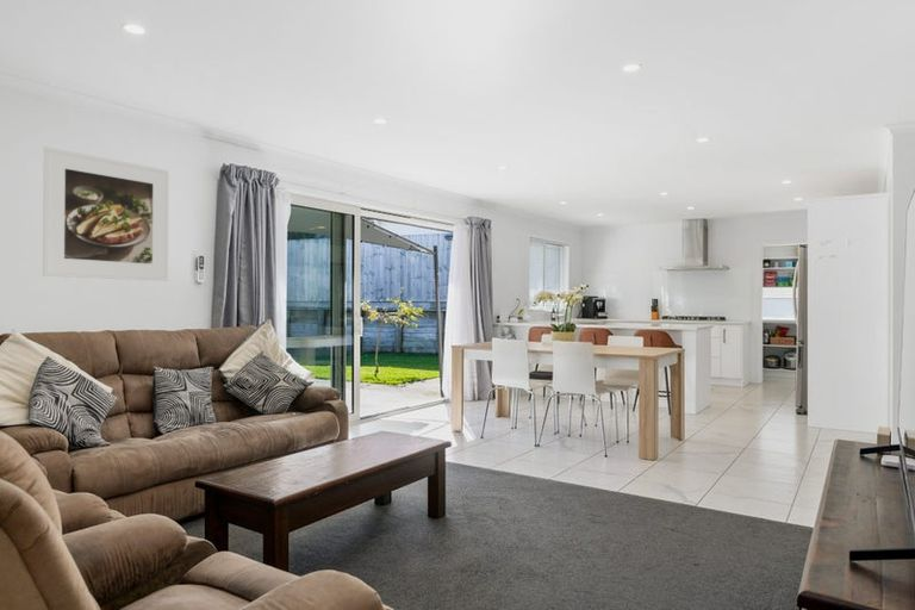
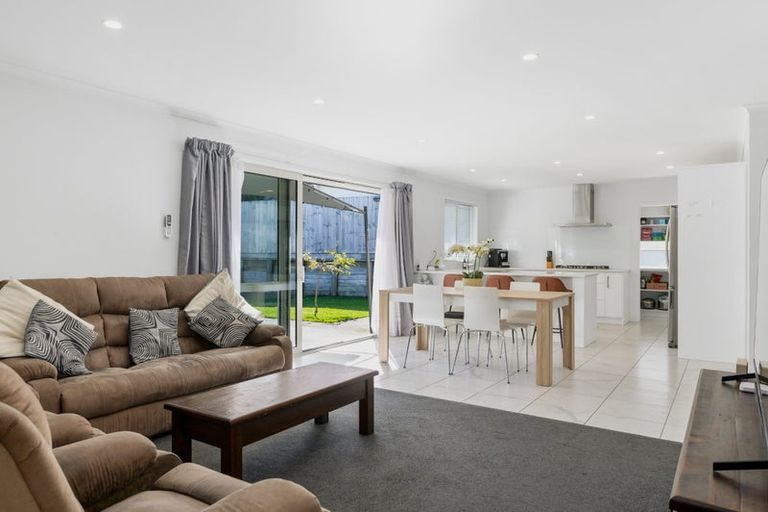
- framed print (110, 218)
